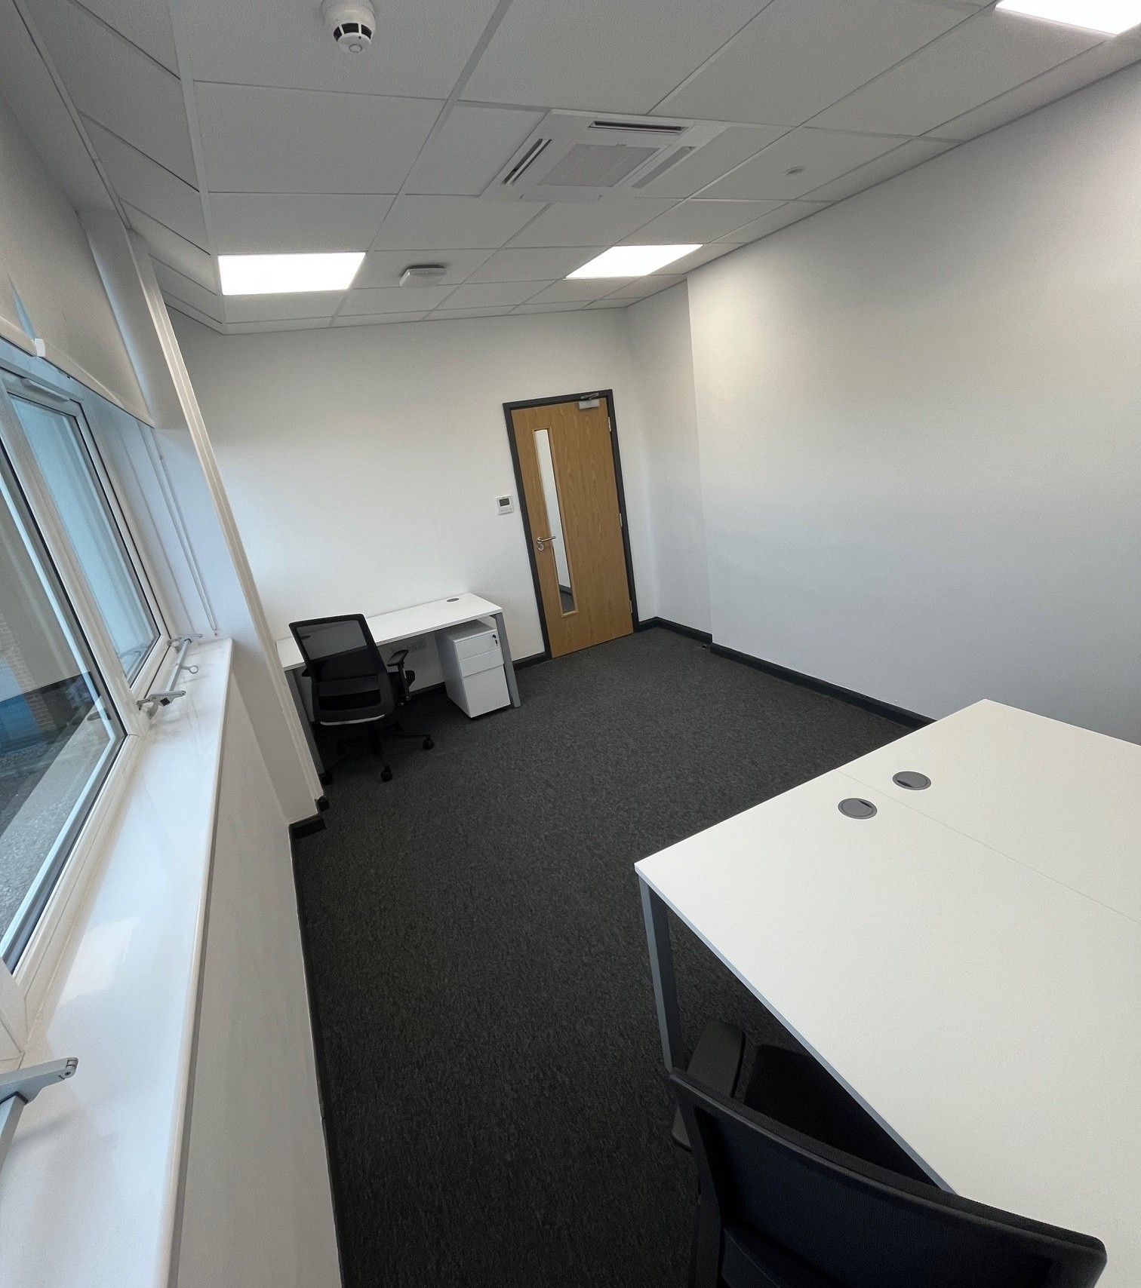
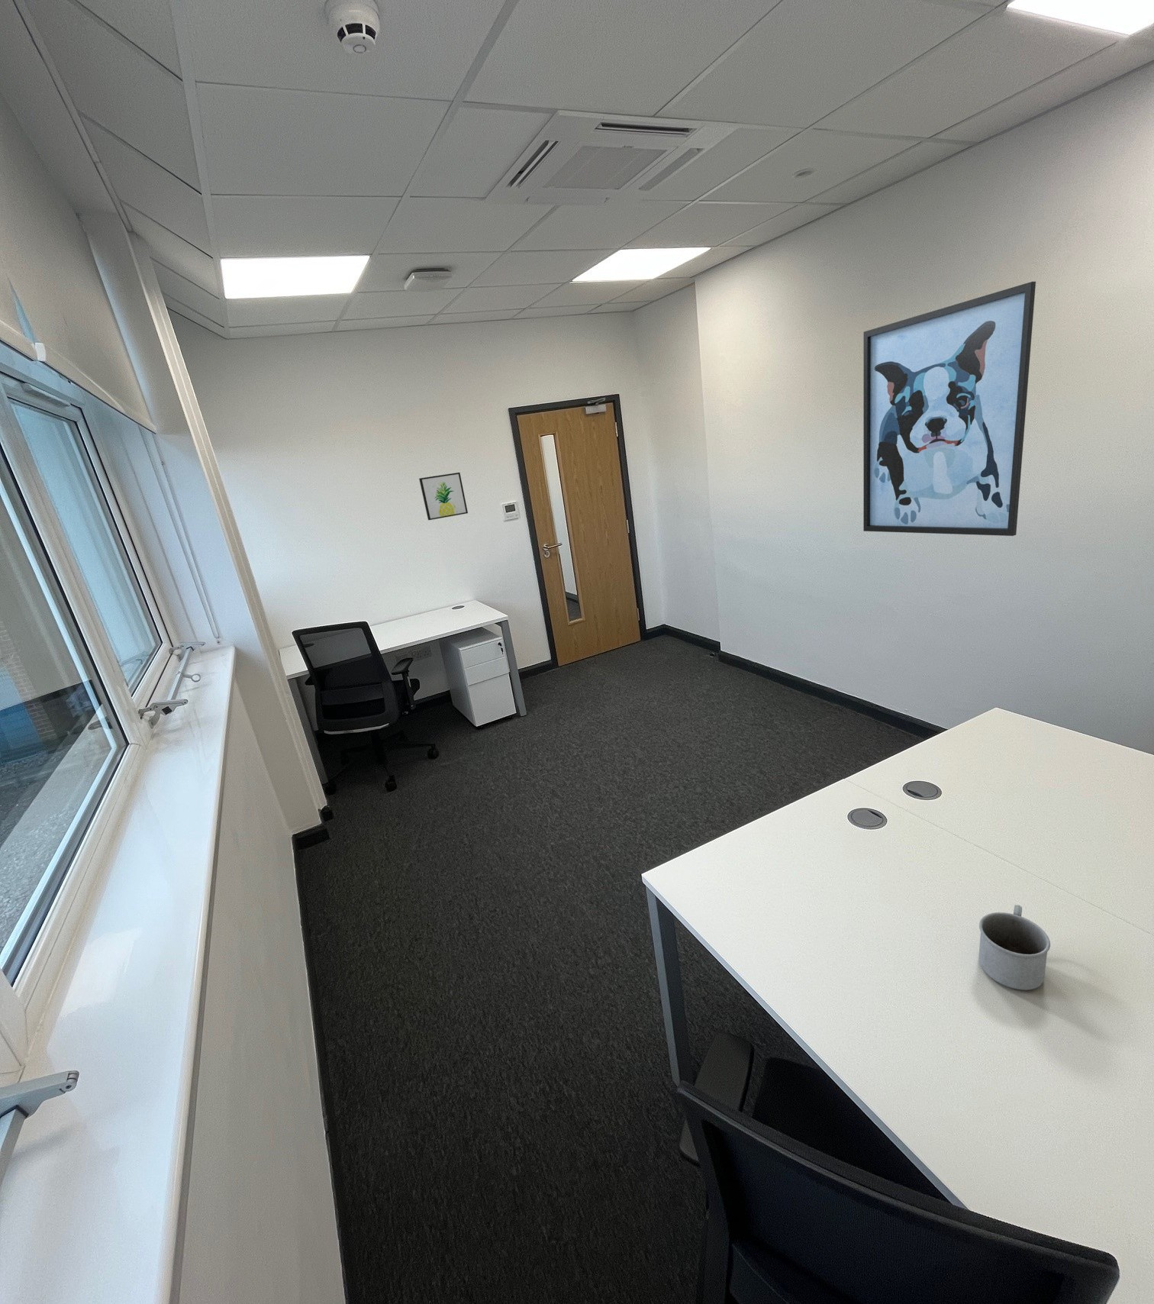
+ wall art (443, 496)
+ wall art (935, 427)
+ mug (1011, 946)
